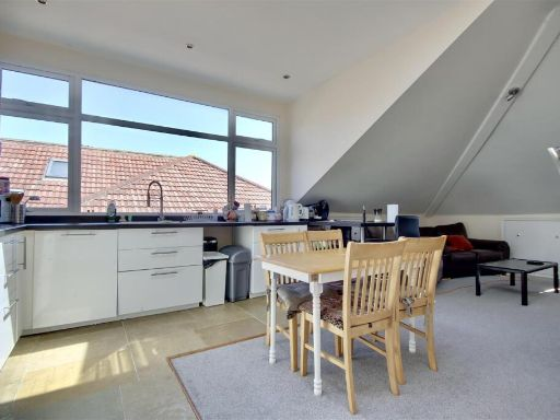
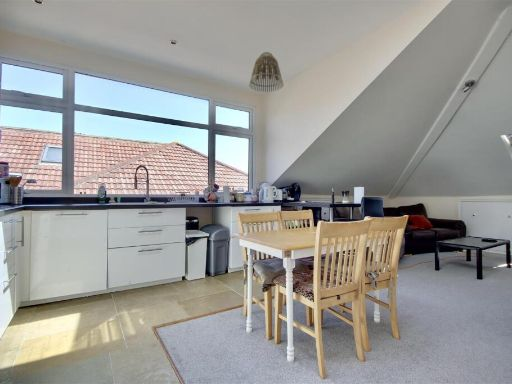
+ lamp shade (265, 70)
